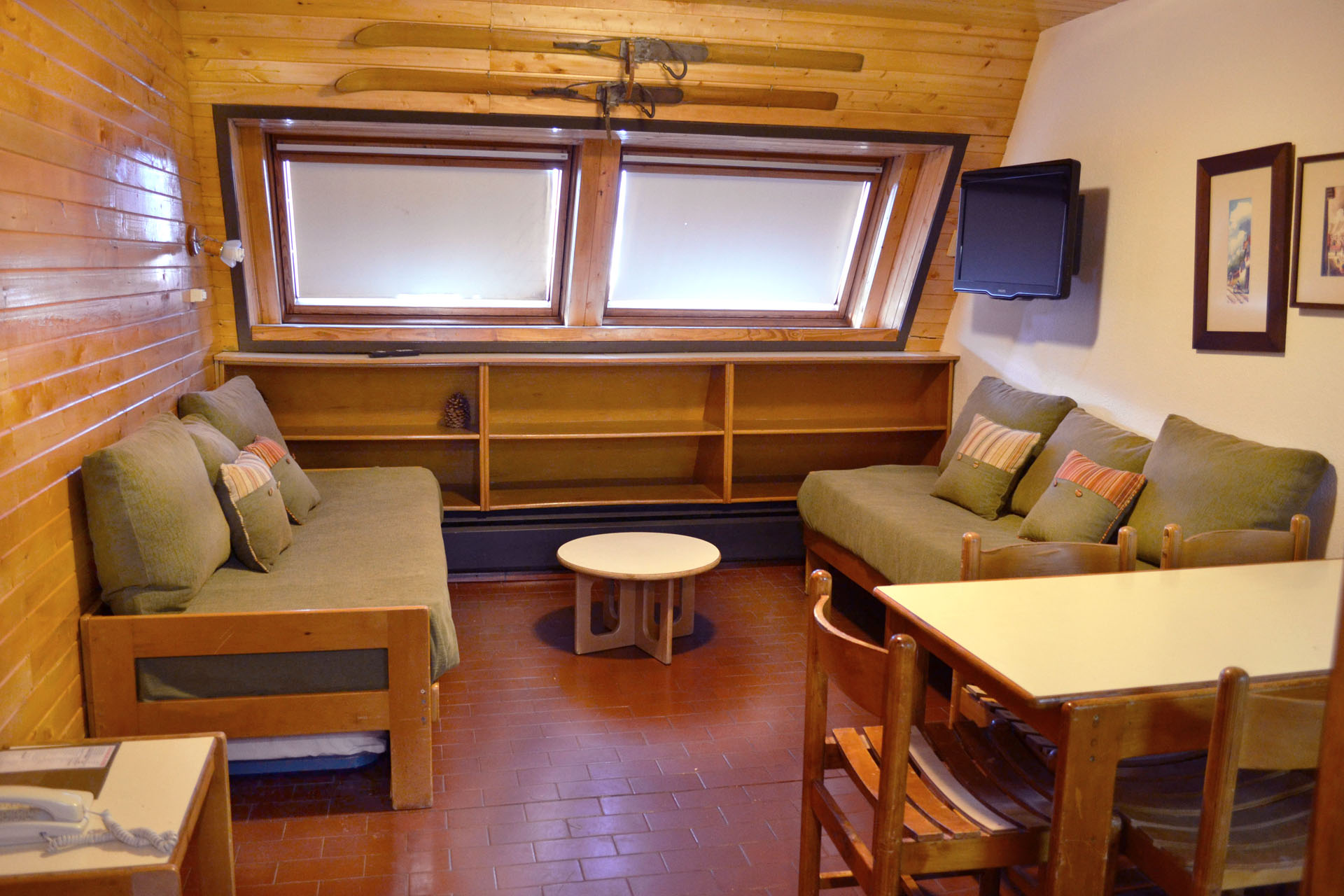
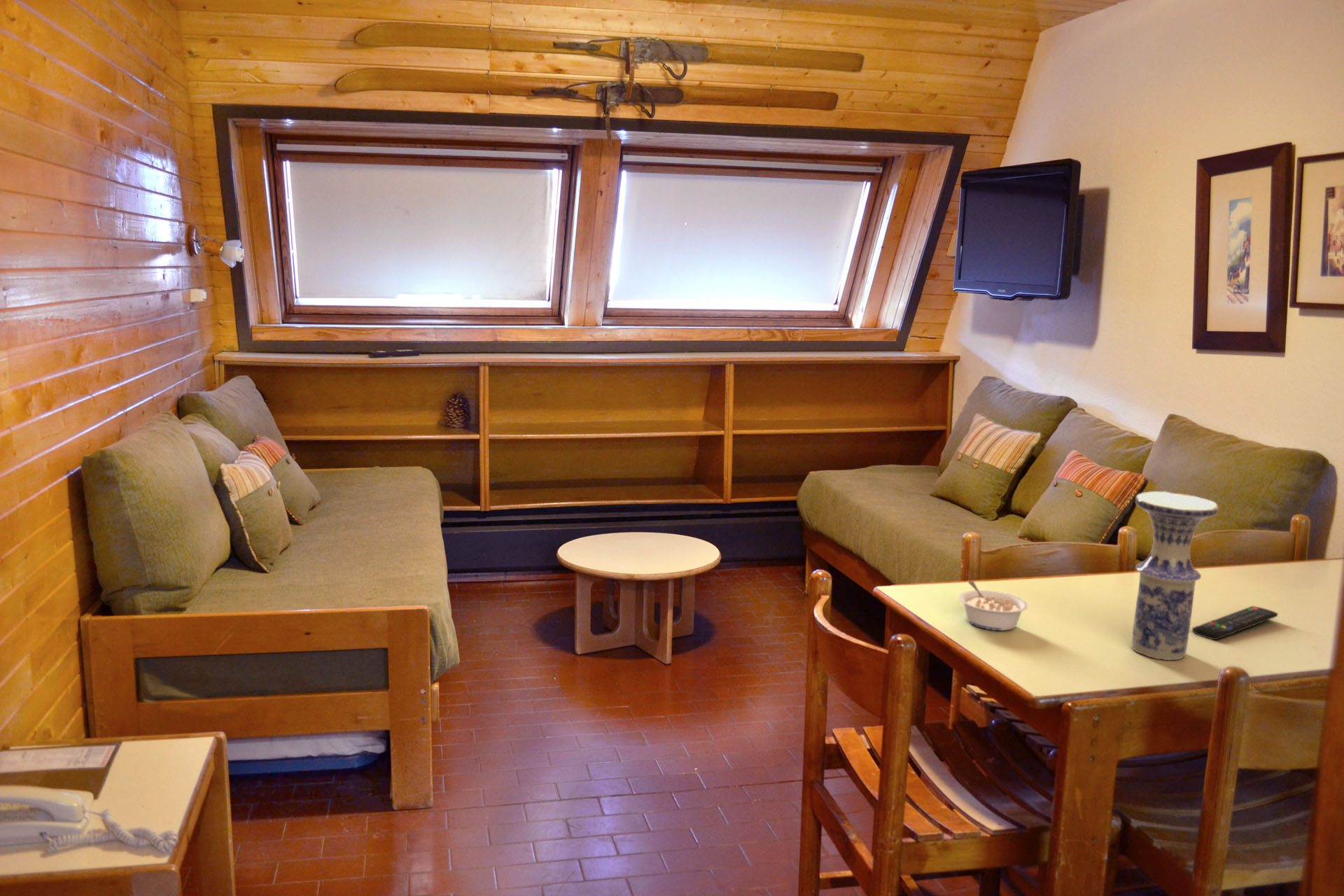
+ vase (1168, 575)
+ legume (989, 608)
+ remote control (1236, 623)
